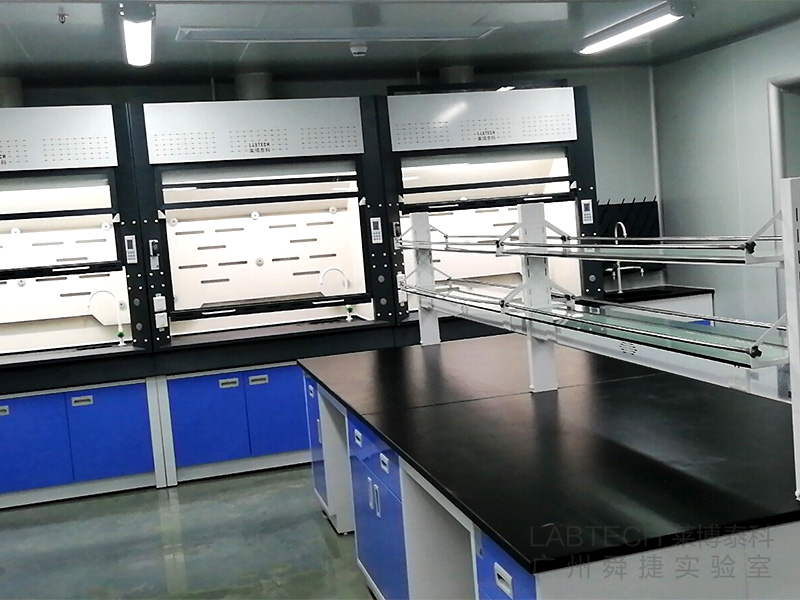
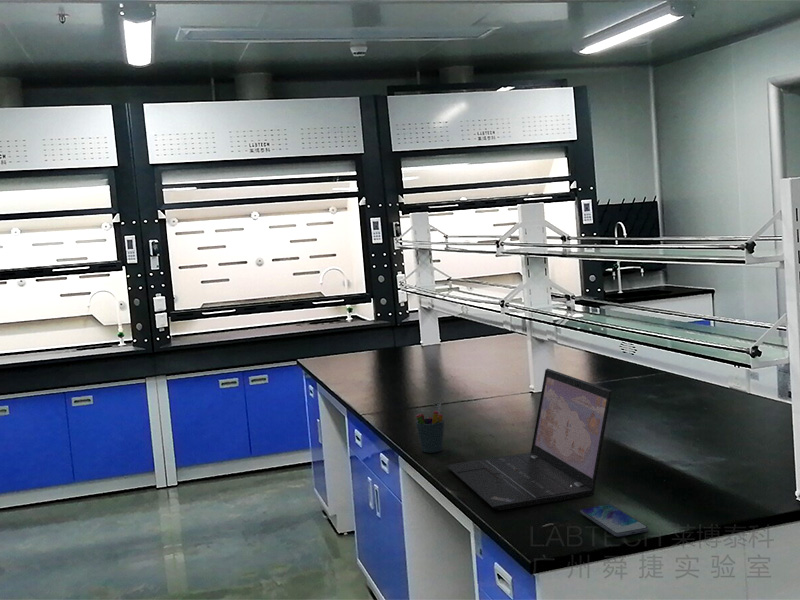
+ laptop (534, 432)
+ pen holder (430, 427)
+ smartphone (613, 519)
